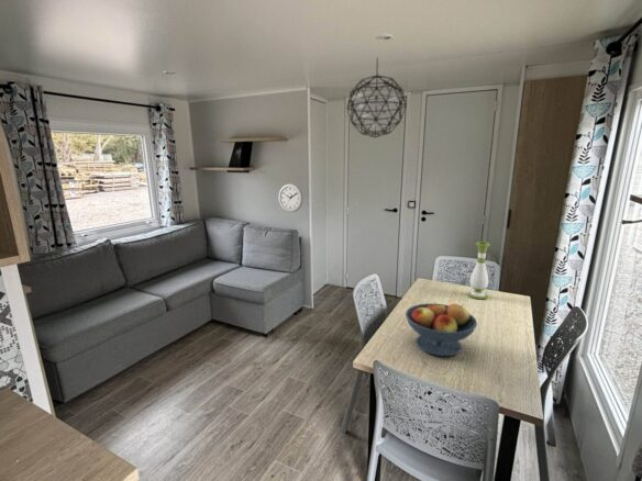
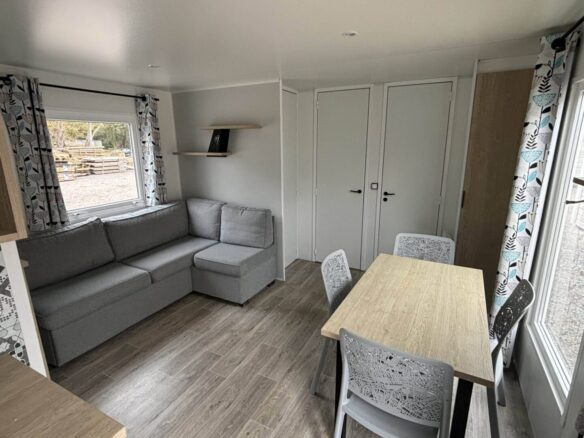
- pendant light (376, 98)
- wall clock (290, 198)
- fruit bowl (439, 325)
- vase (479, 269)
